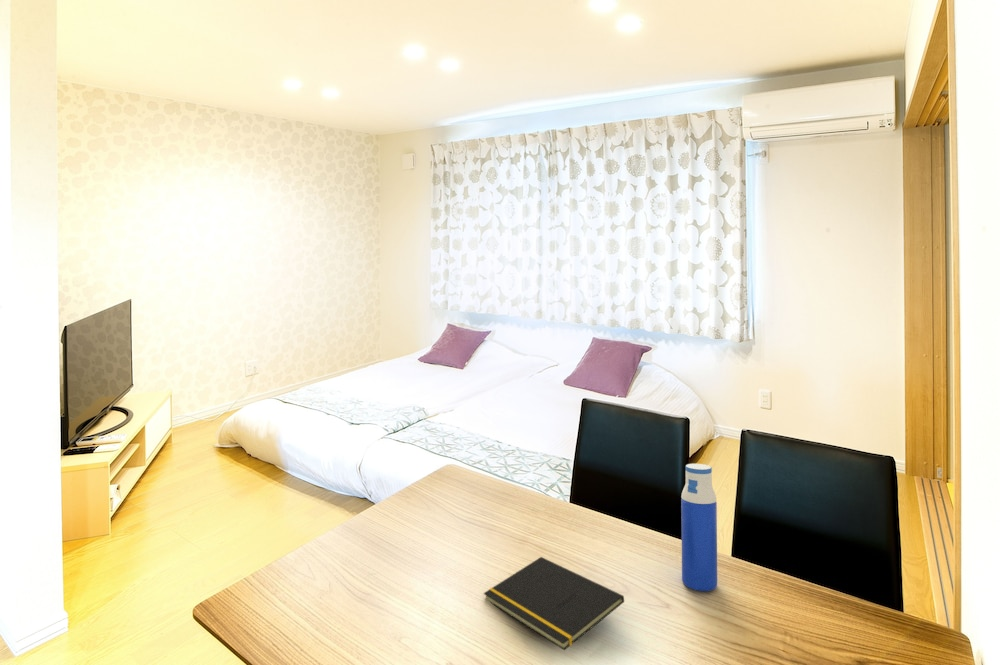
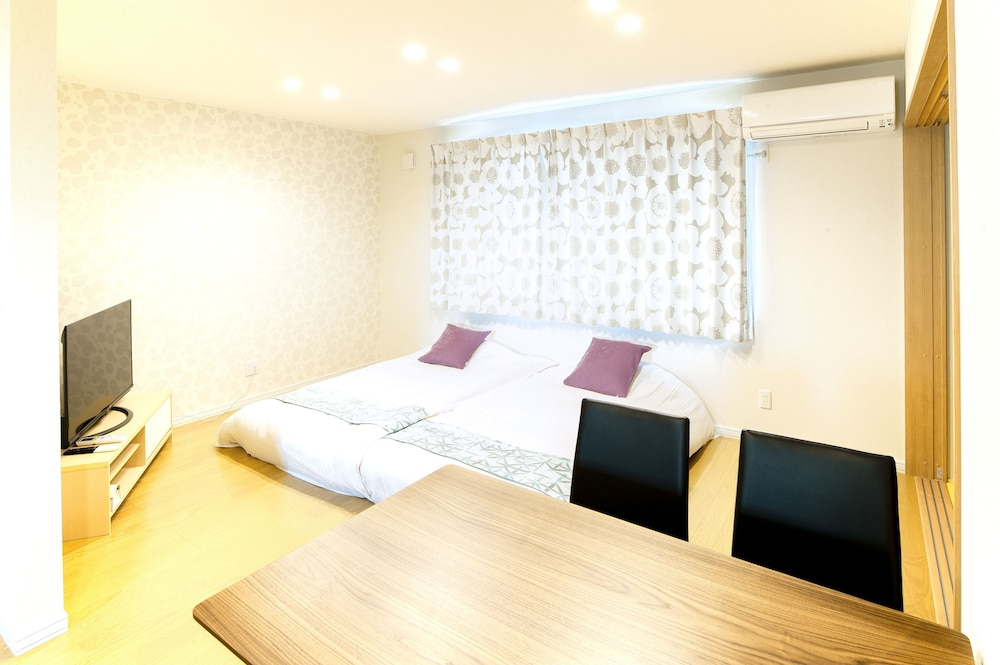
- water bottle (699, 525)
- notepad (551, 597)
